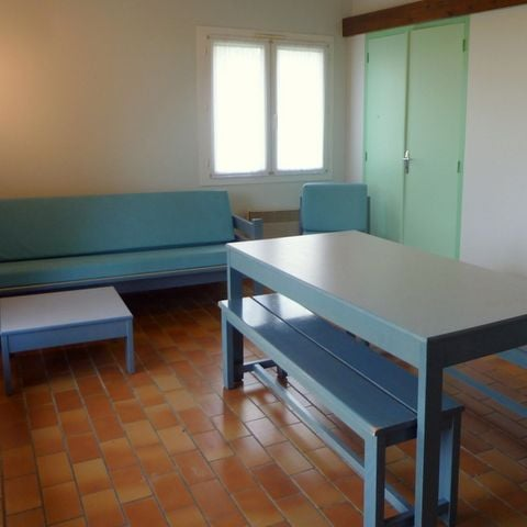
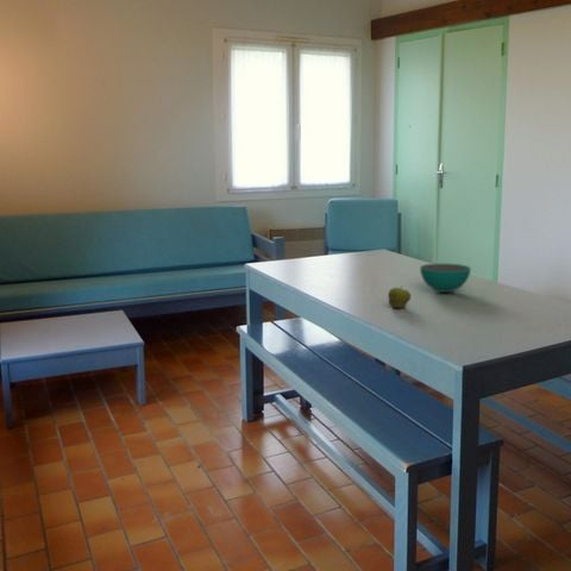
+ apple (399, 296)
+ bowl (444, 280)
